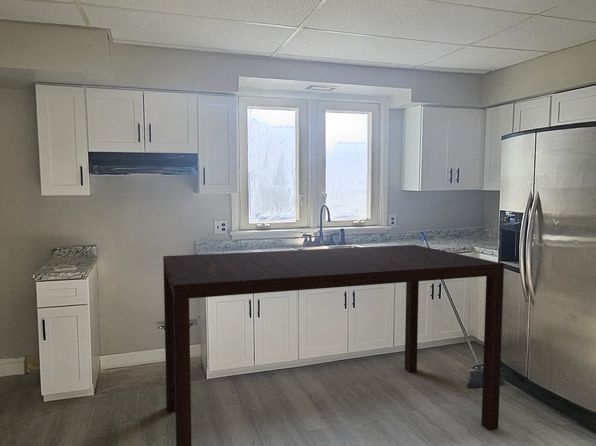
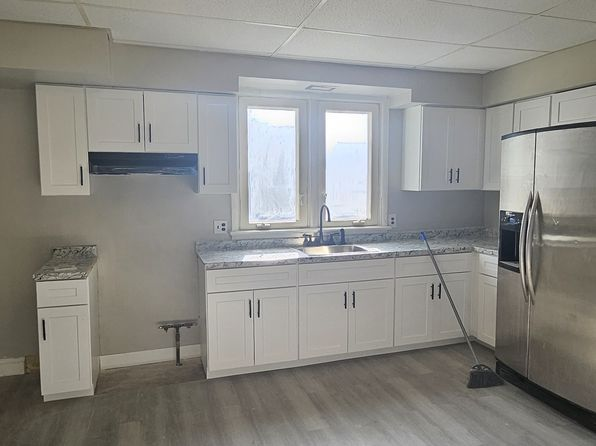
- dining table (322, 288)
